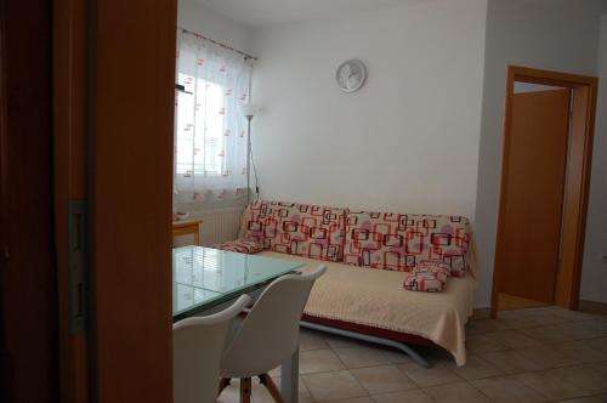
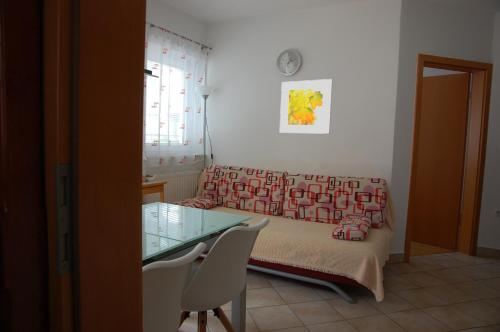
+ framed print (304, 107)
